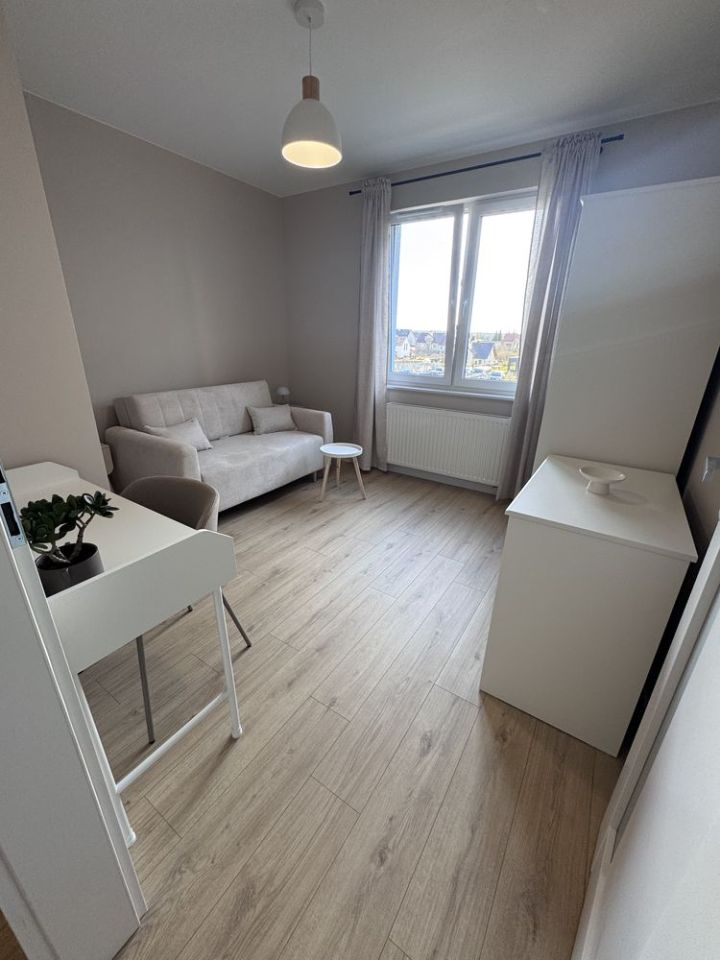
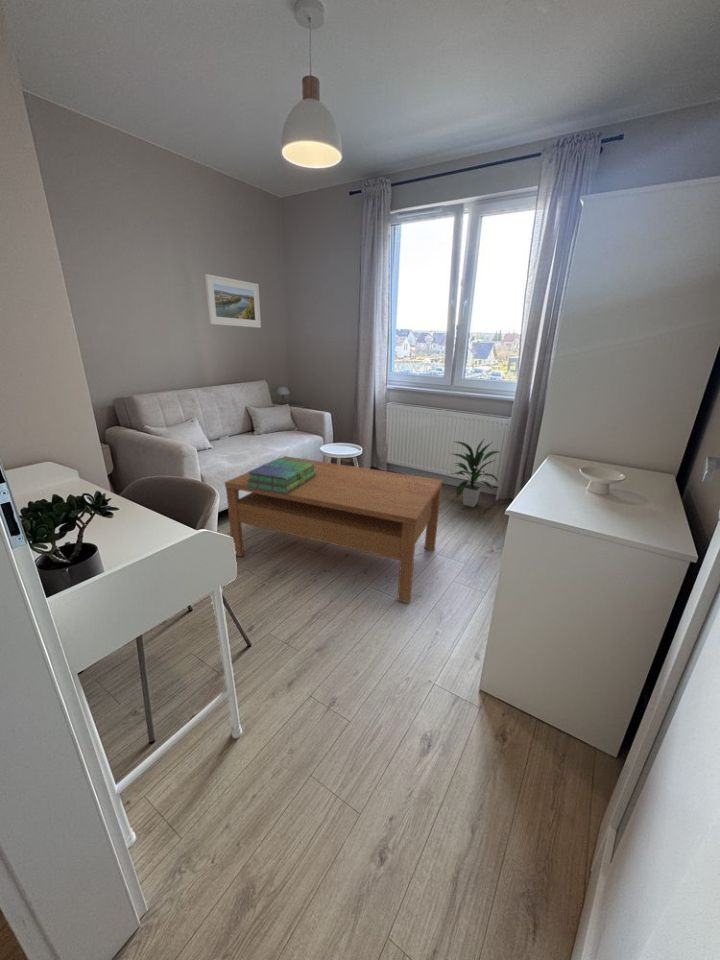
+ stack of books (282, 473)
+ indoor plant (472, 472)
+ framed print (235, 303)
+ coffee table (336, 517)
